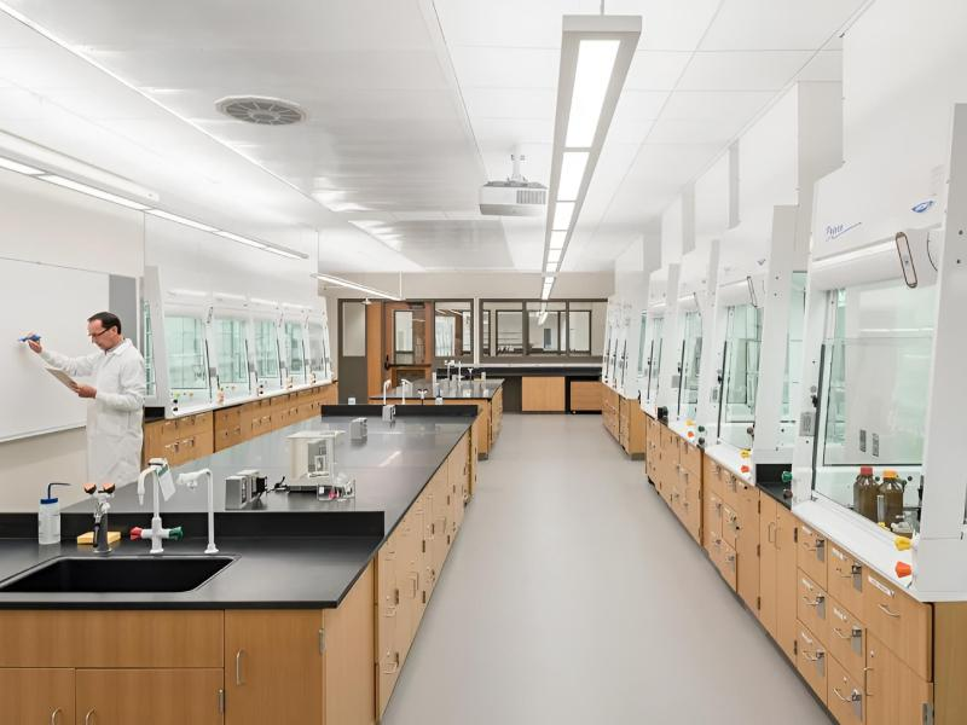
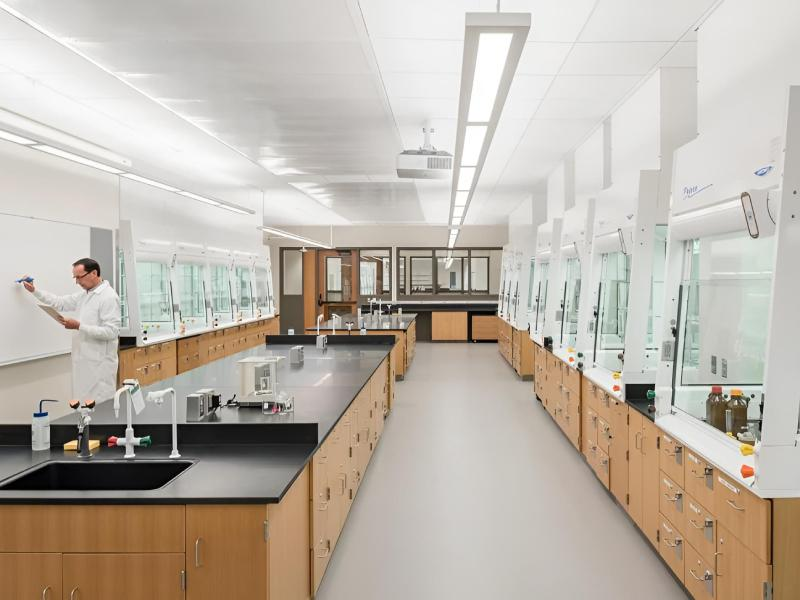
- ceiling vent (264, 114)
